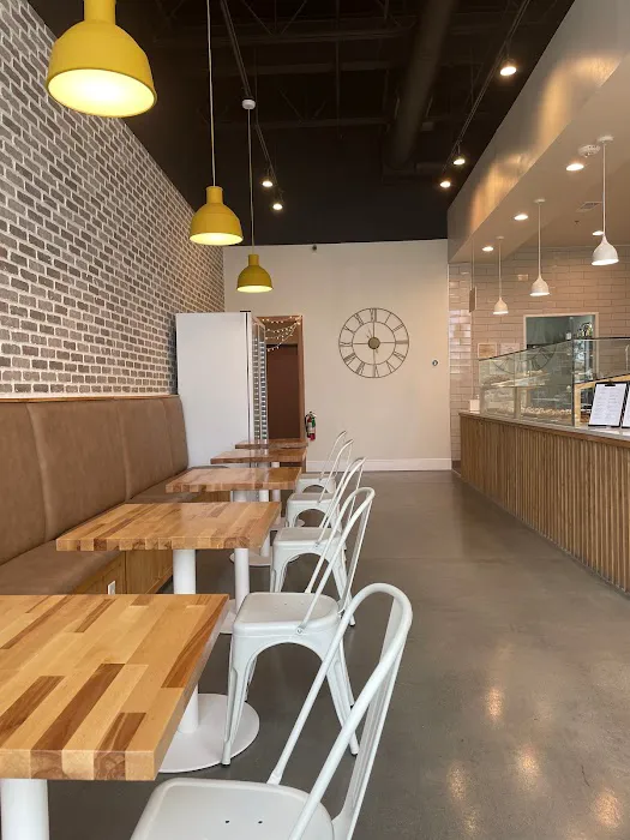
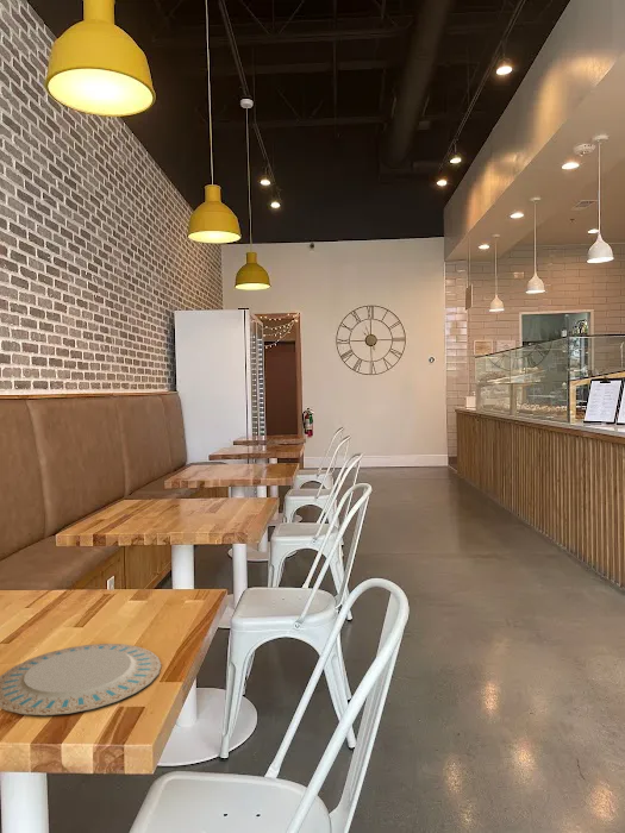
+ chinaware (79, 671)
